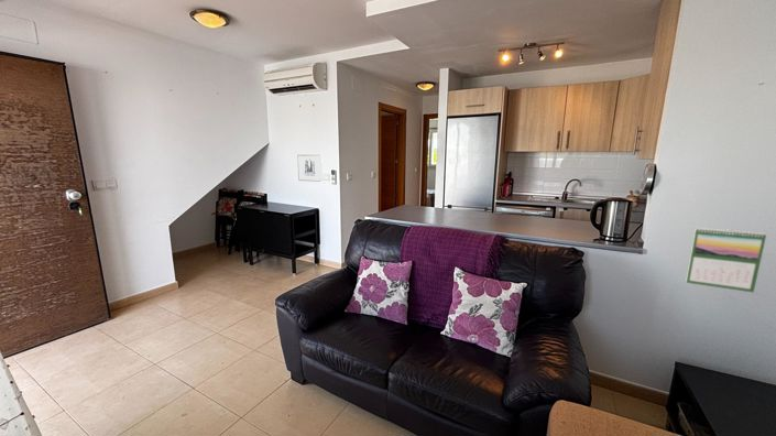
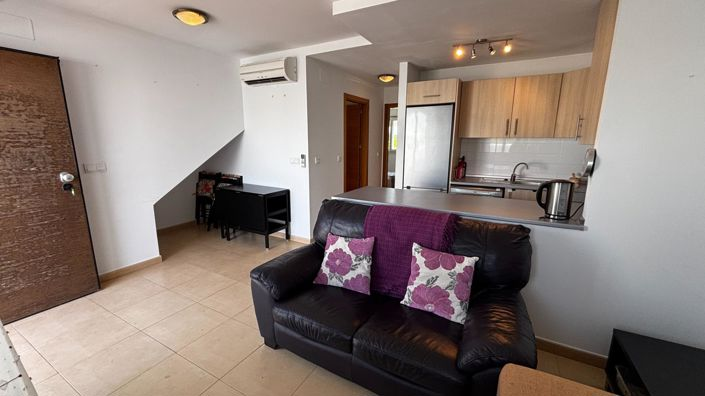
- wall art (309, 167)
- calendar (723, 258)
